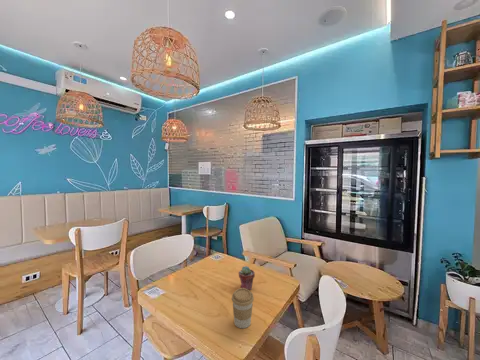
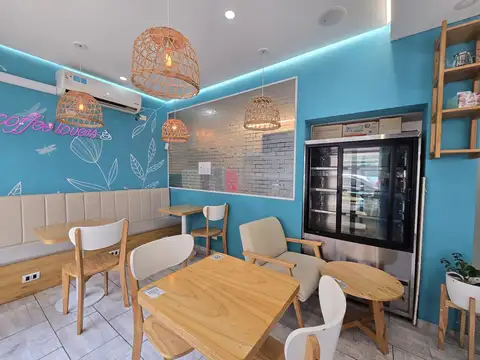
- potted succulent (246, 276)
- coffee cup (242, 307)
